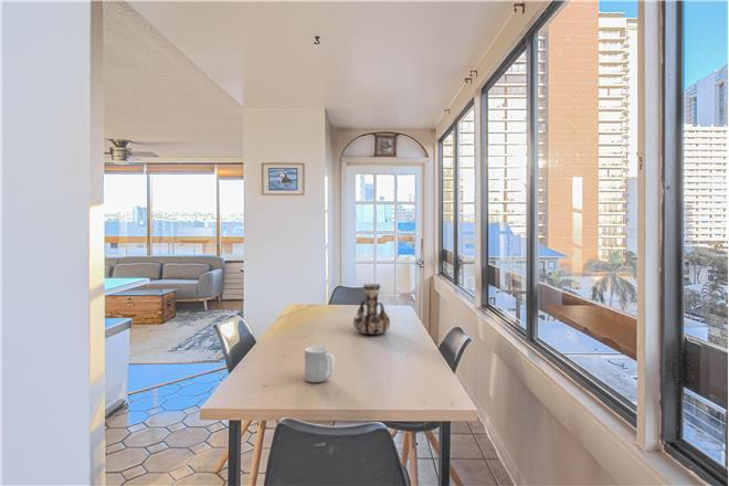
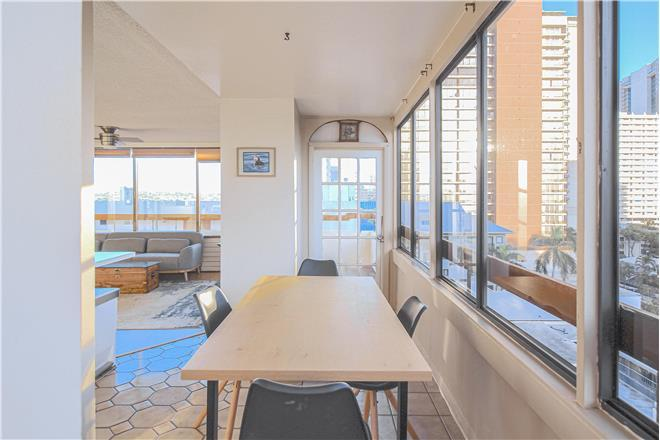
- decorative vase (371, 308)
- mug (319, 363)
